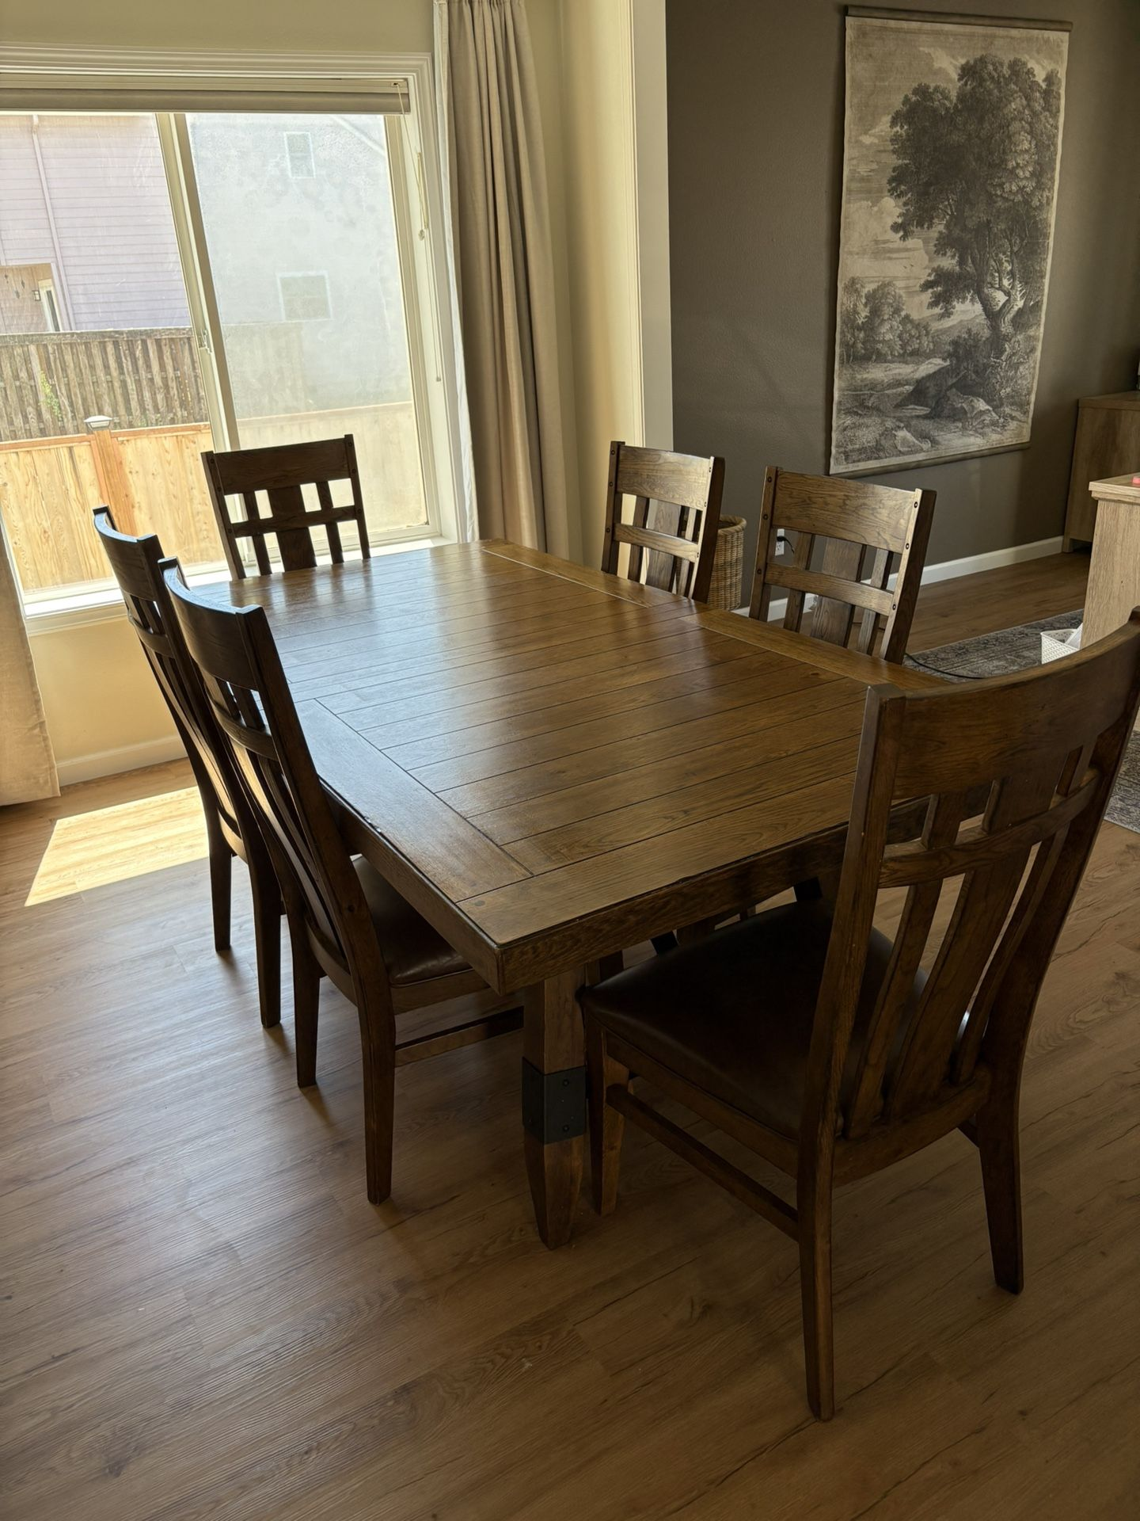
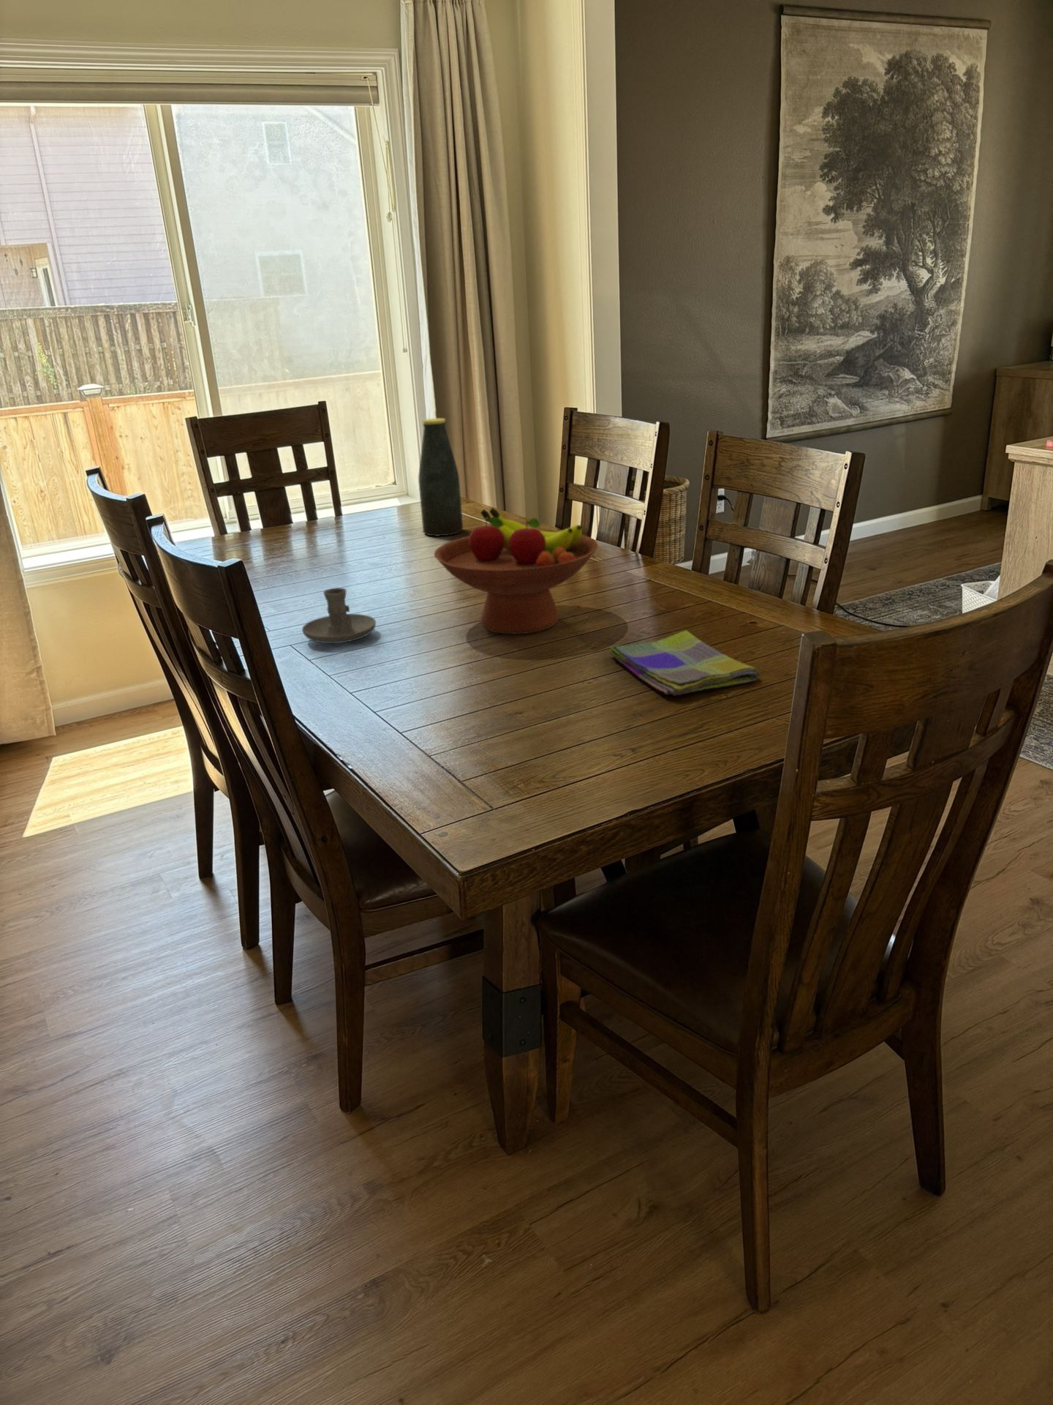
+ bottle (438, 477)
+ dish towel (681, 662)
+ candle holder (337, 612)
+ fruit bowl (517, 572)
